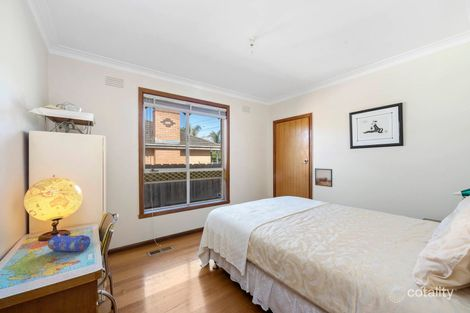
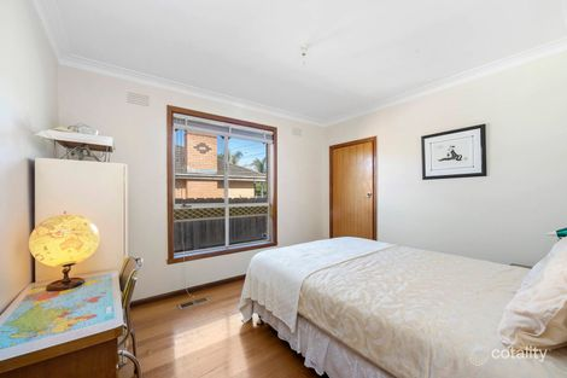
- pencil case (69, 242)
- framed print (323, 177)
